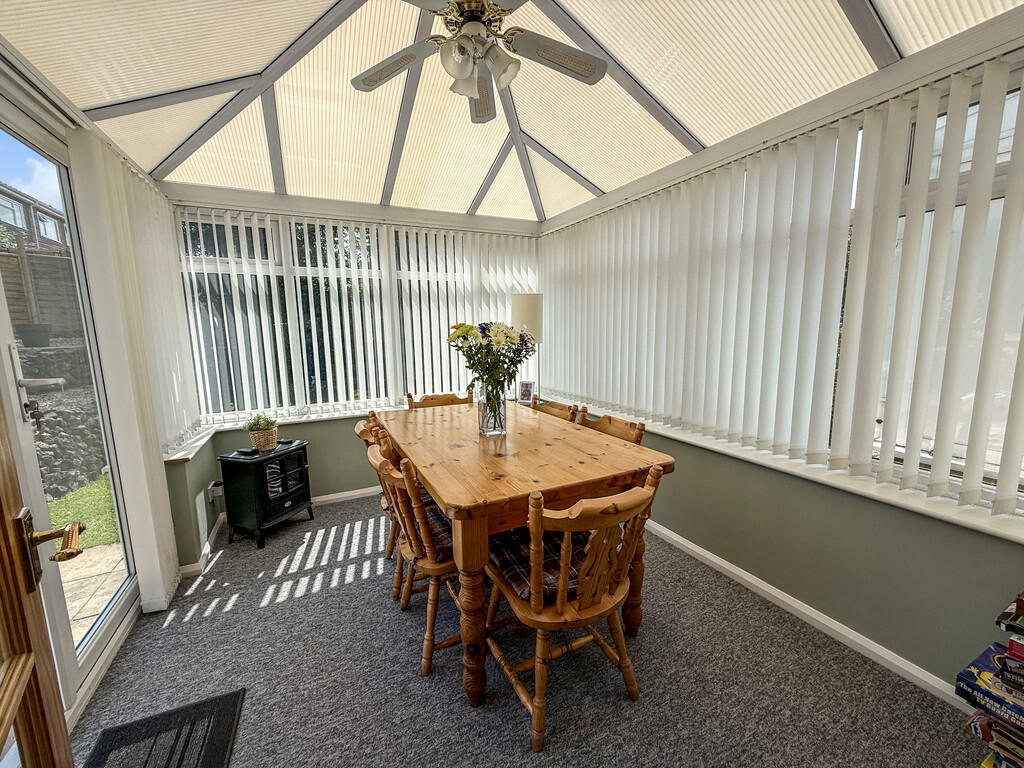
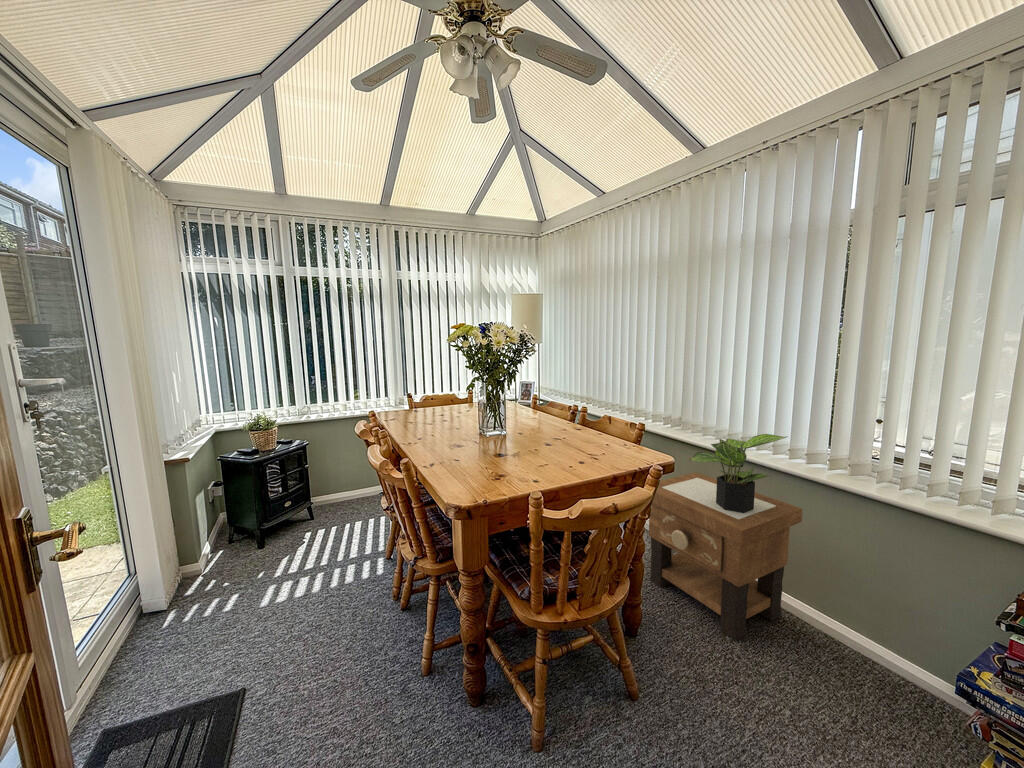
+ side table (710, 547)
+ potted plant (738, 470)
